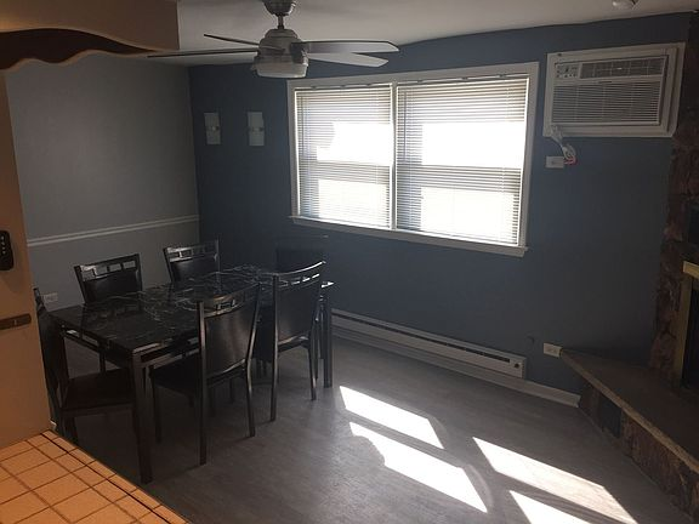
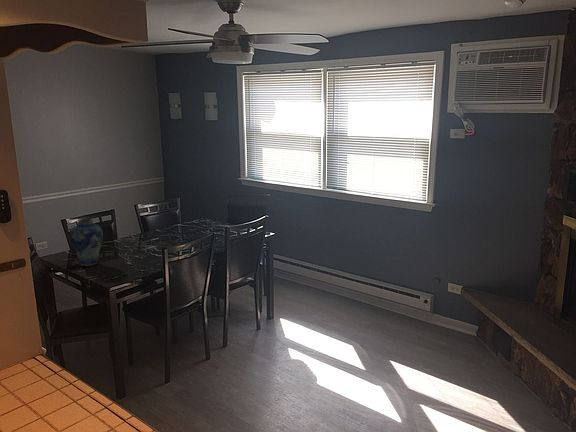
+ vase (87, 242)
